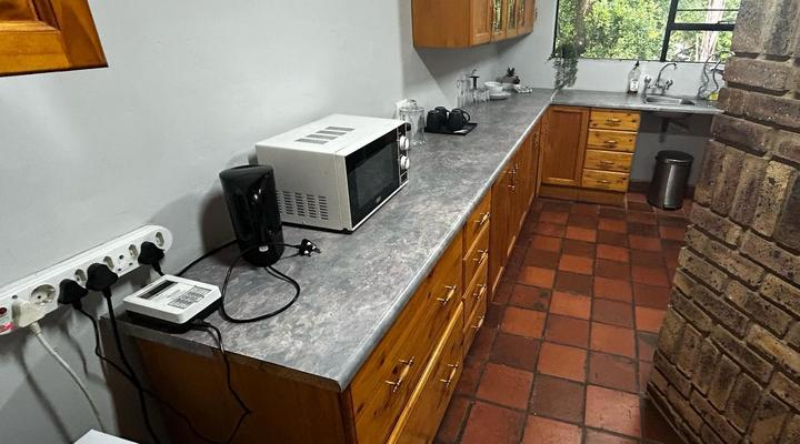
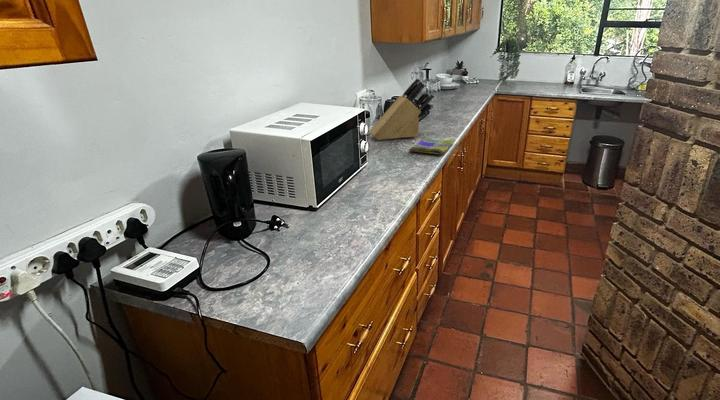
+ knife block (401, 108)
+ dish towel (432, 145)
